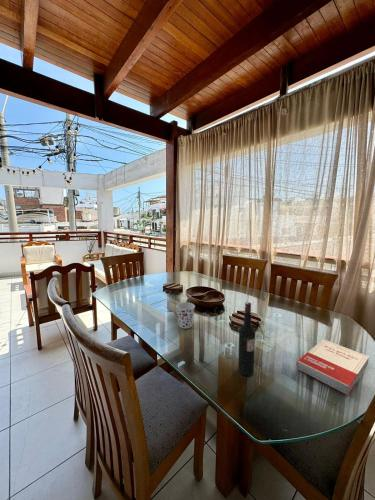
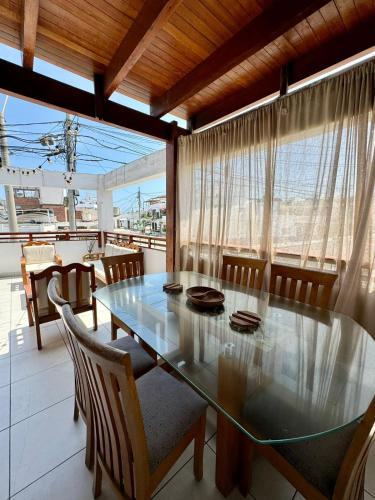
- cup (185, 315)
- wine bottle (247, 337)
- book (332, 362)
